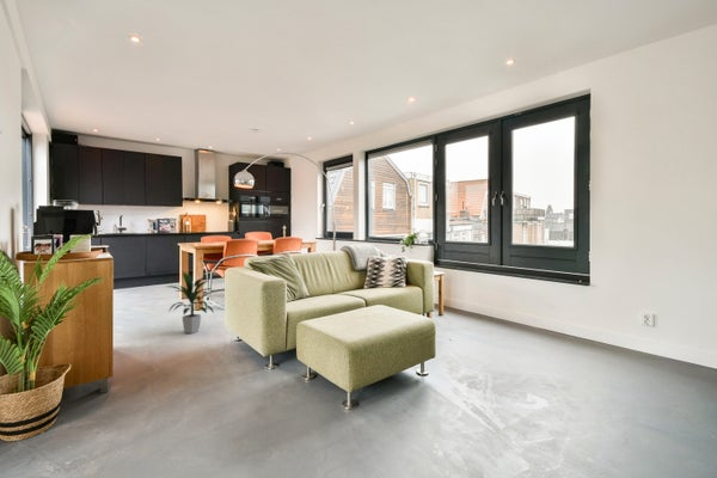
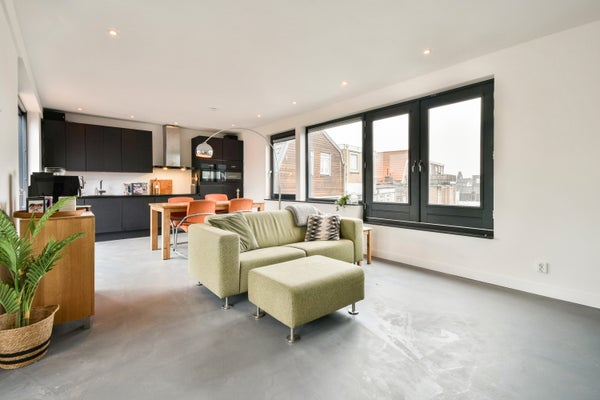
- indoor plant (194, 300)
